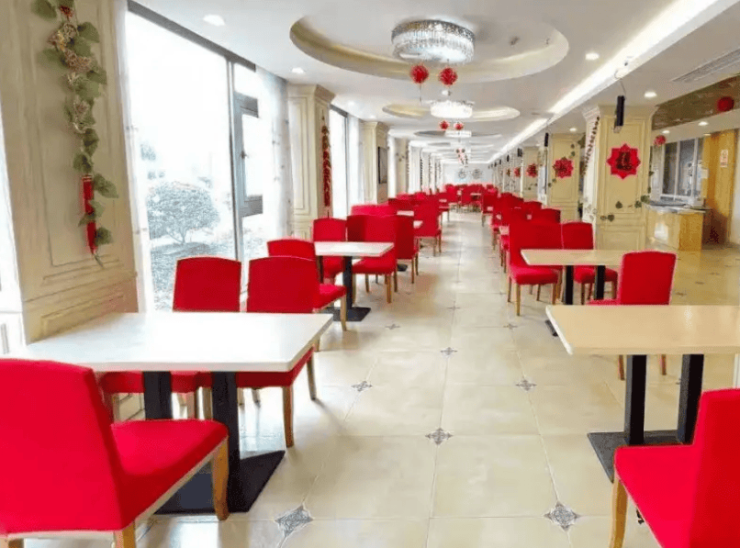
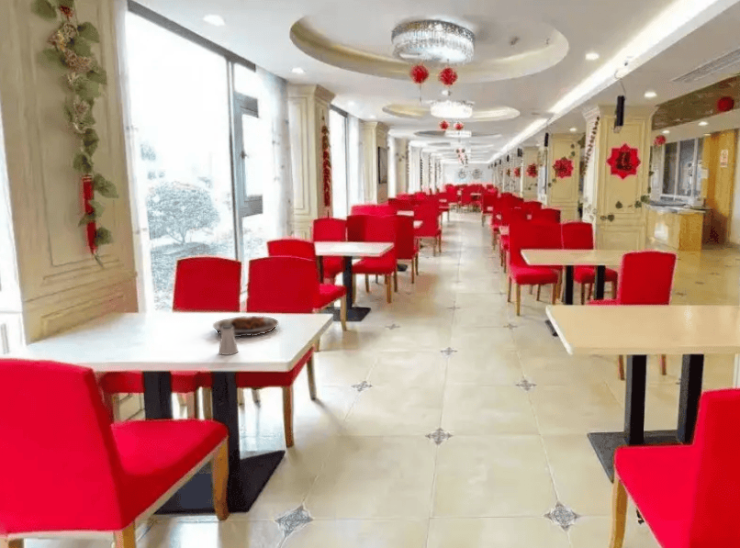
+ saltshaker (227, 339)
+ plate (246, 323)
